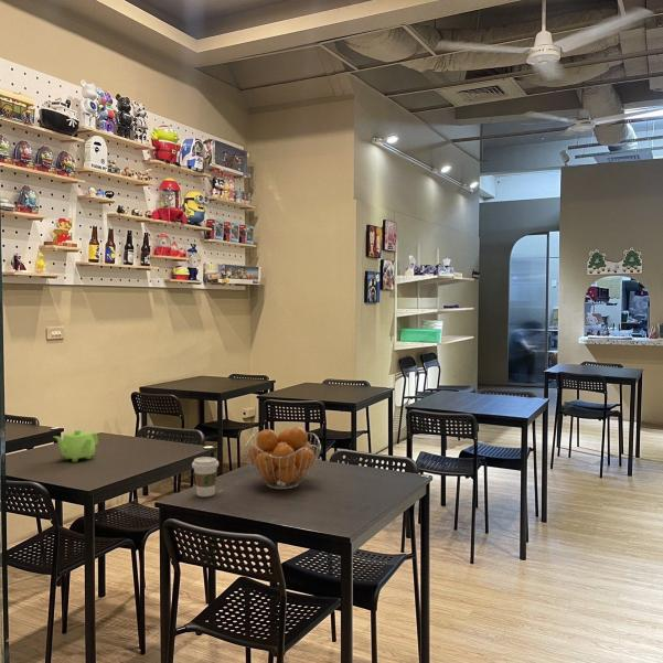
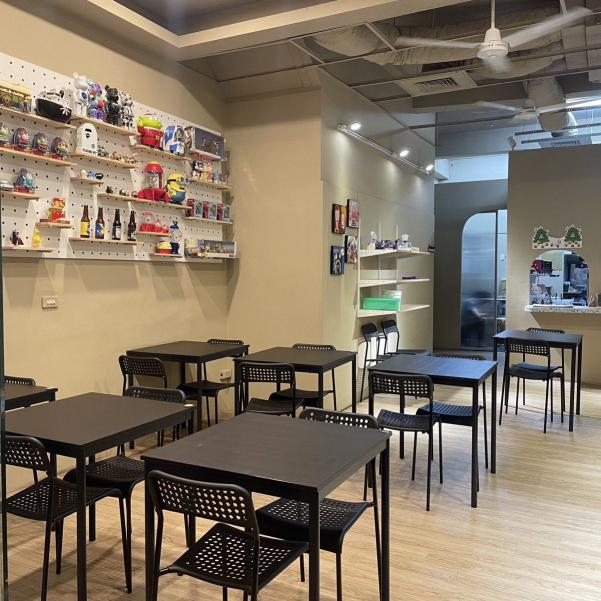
- fruit basket (282, 456)
- teapot (75, 445)
- coffee cup (205, 477)
